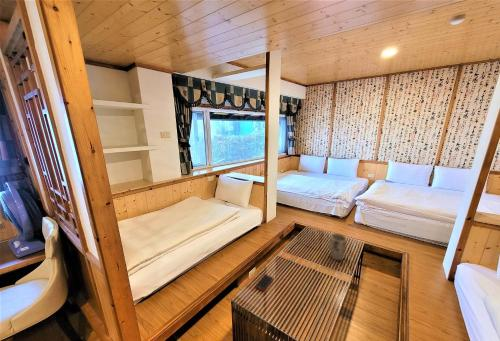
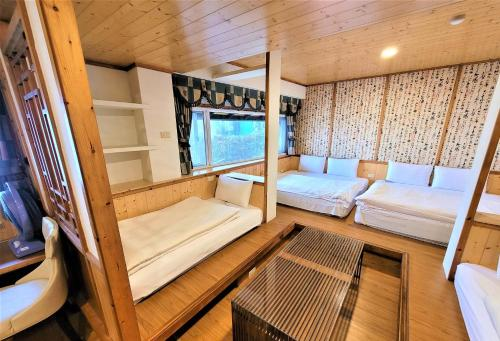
- cell phone (264, 282)
- plant pot (337, 247)
